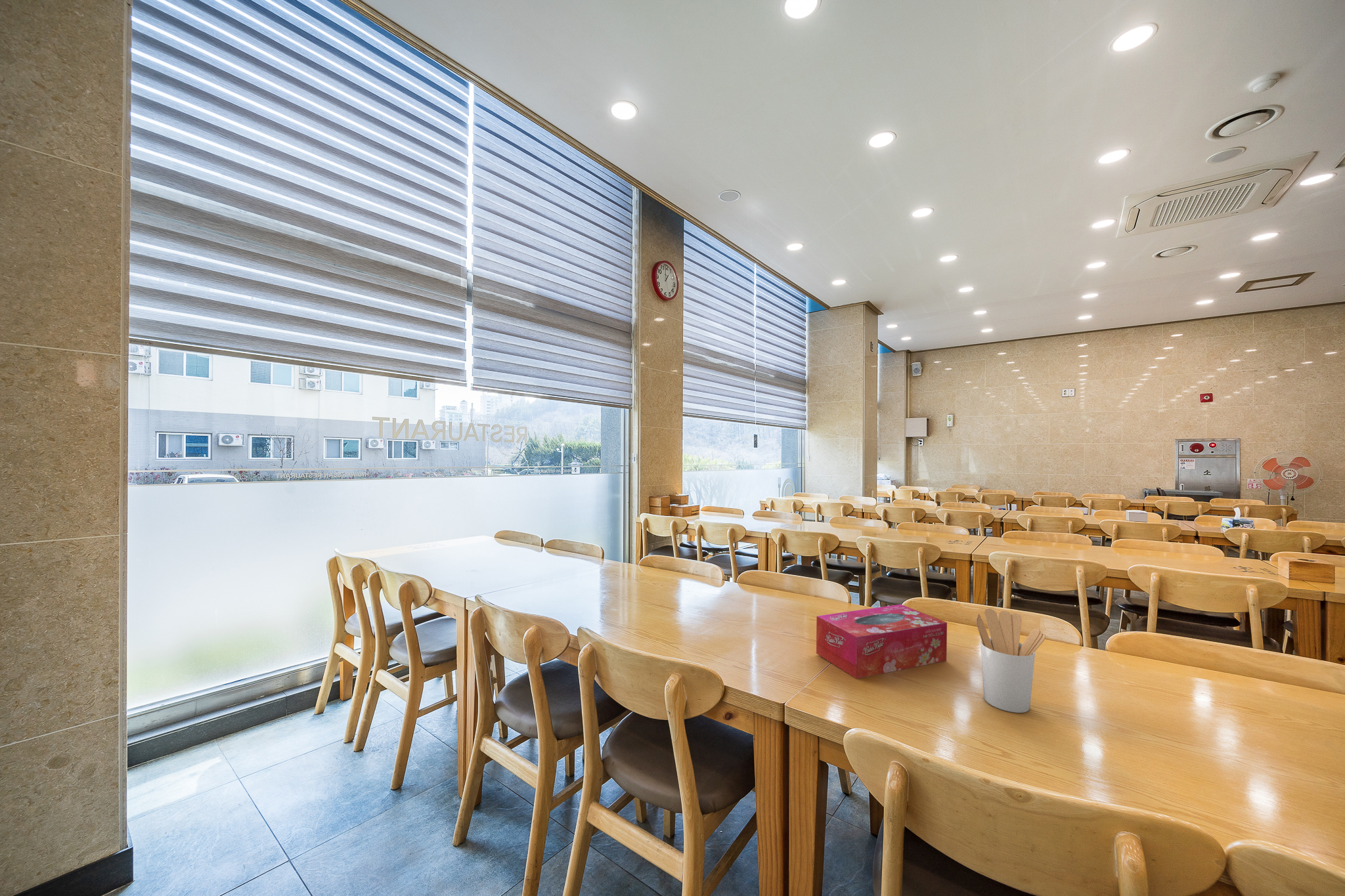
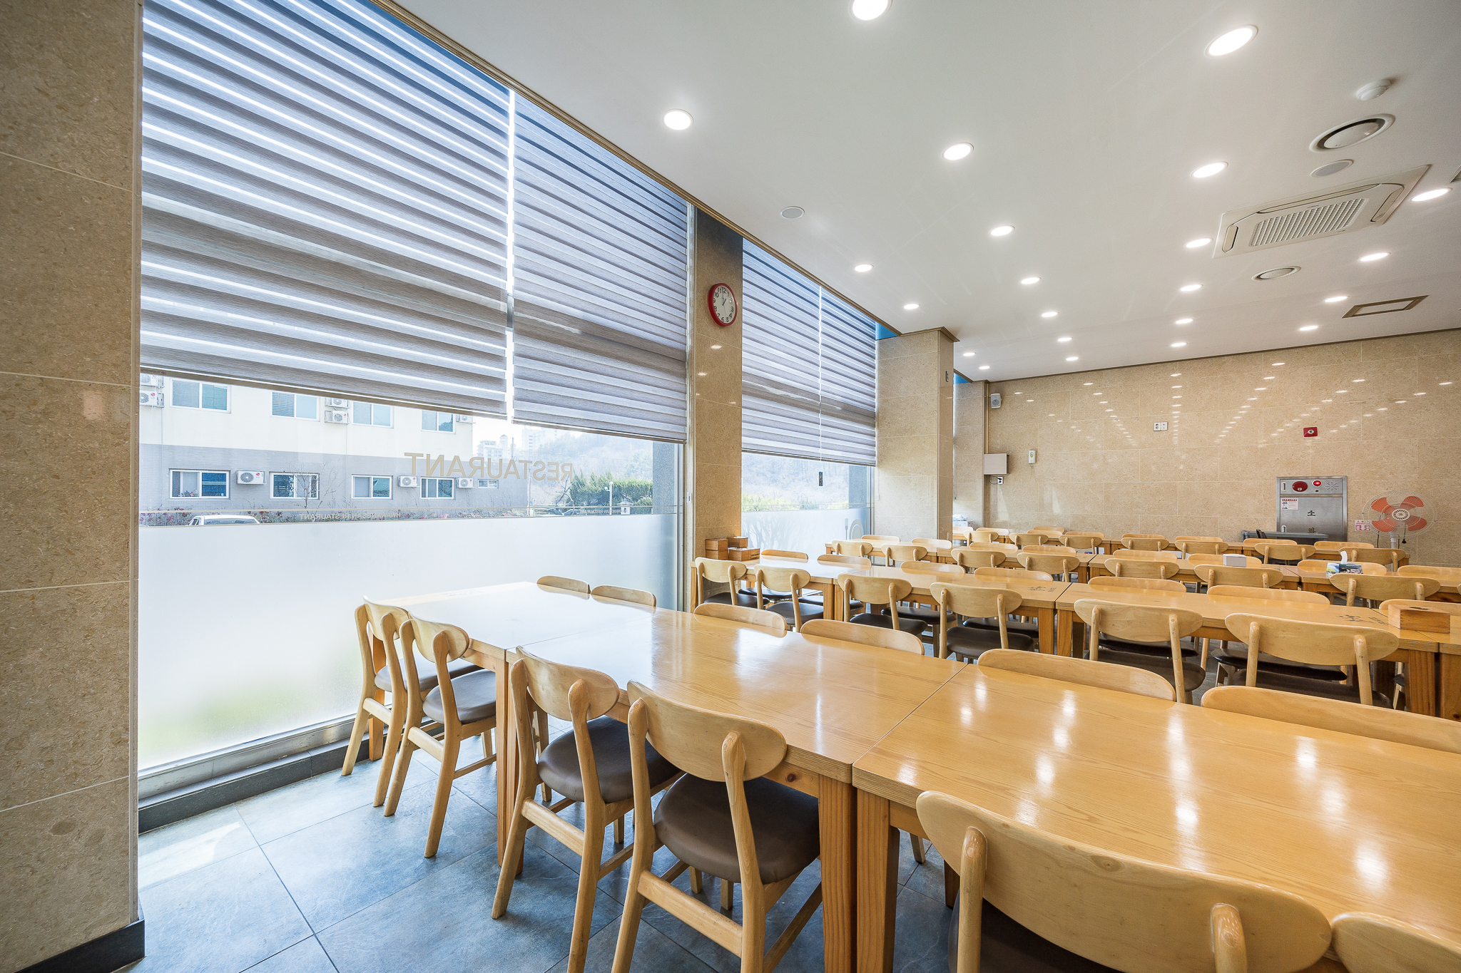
- utensil holder (1005, 656)
- tissue box (880, 638)
